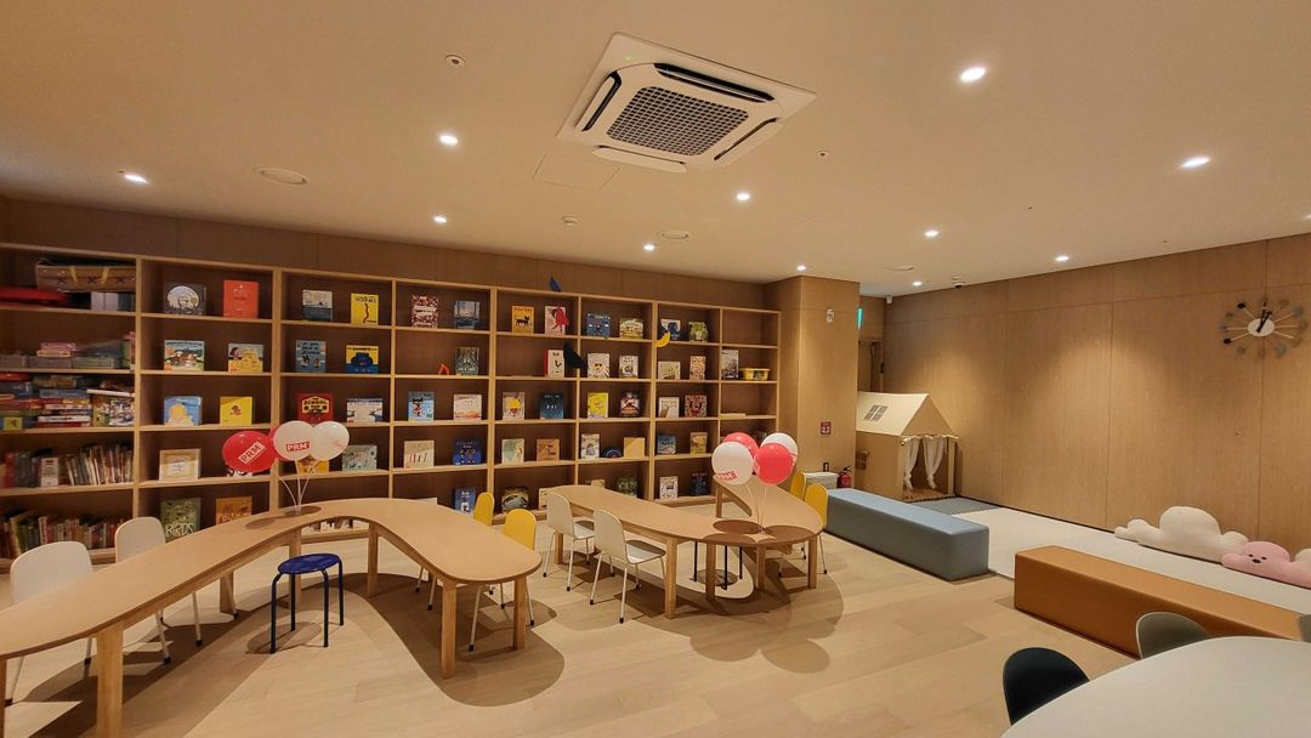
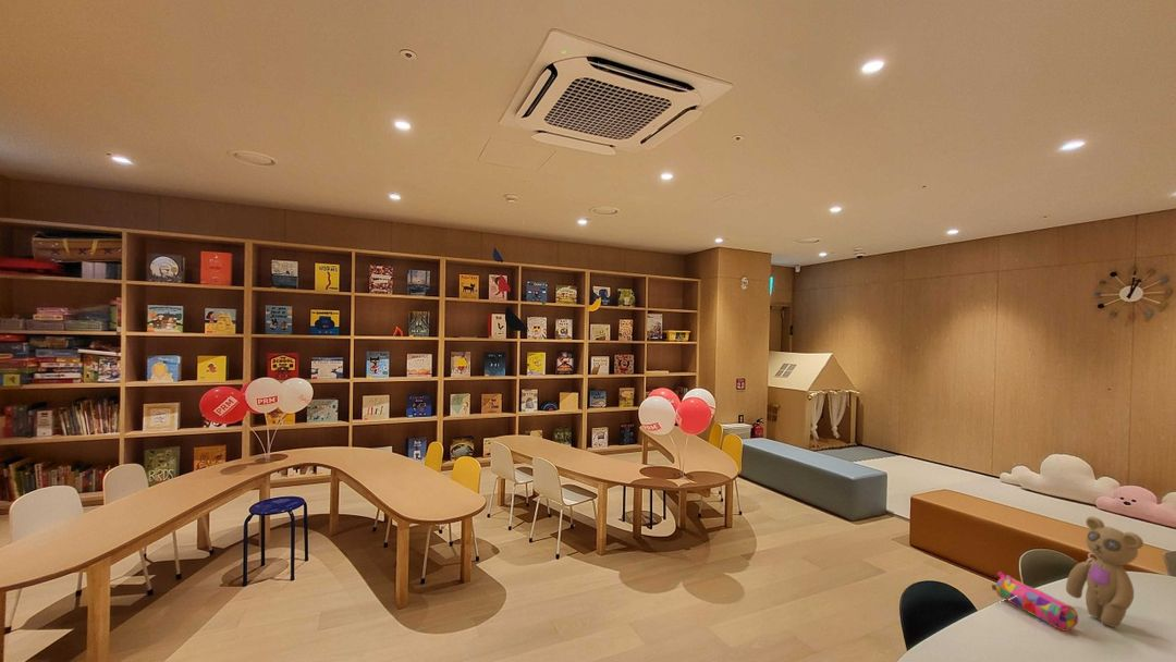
+ teddy bear (1103, 569)
+ pencil case (1032, 600)
